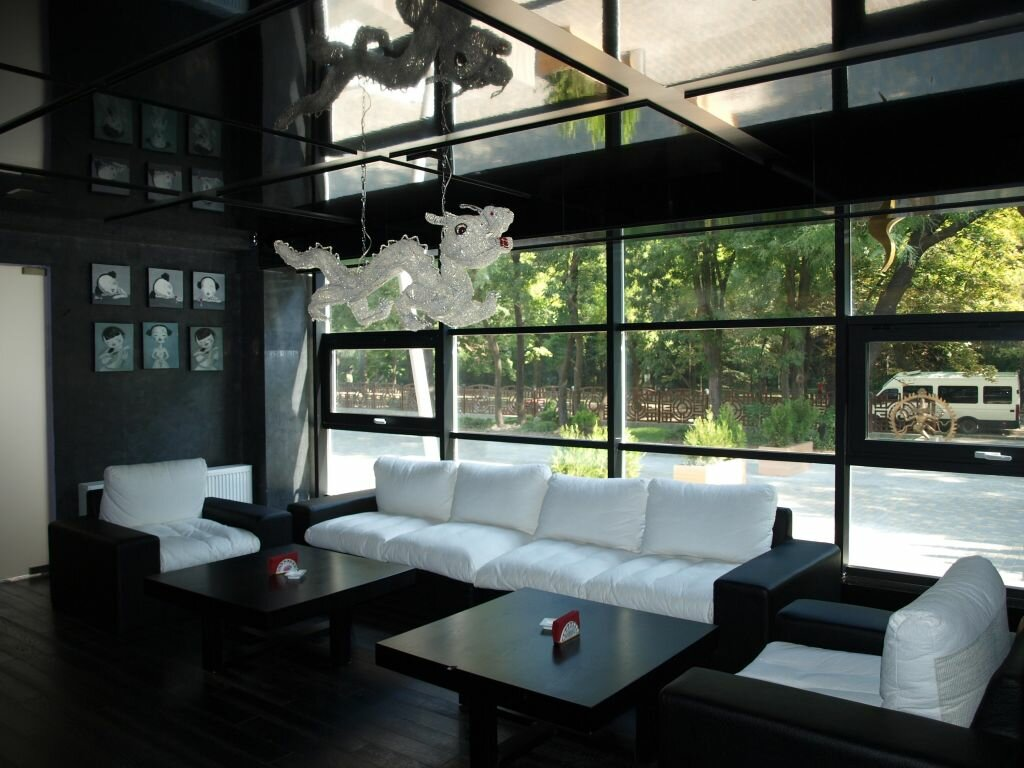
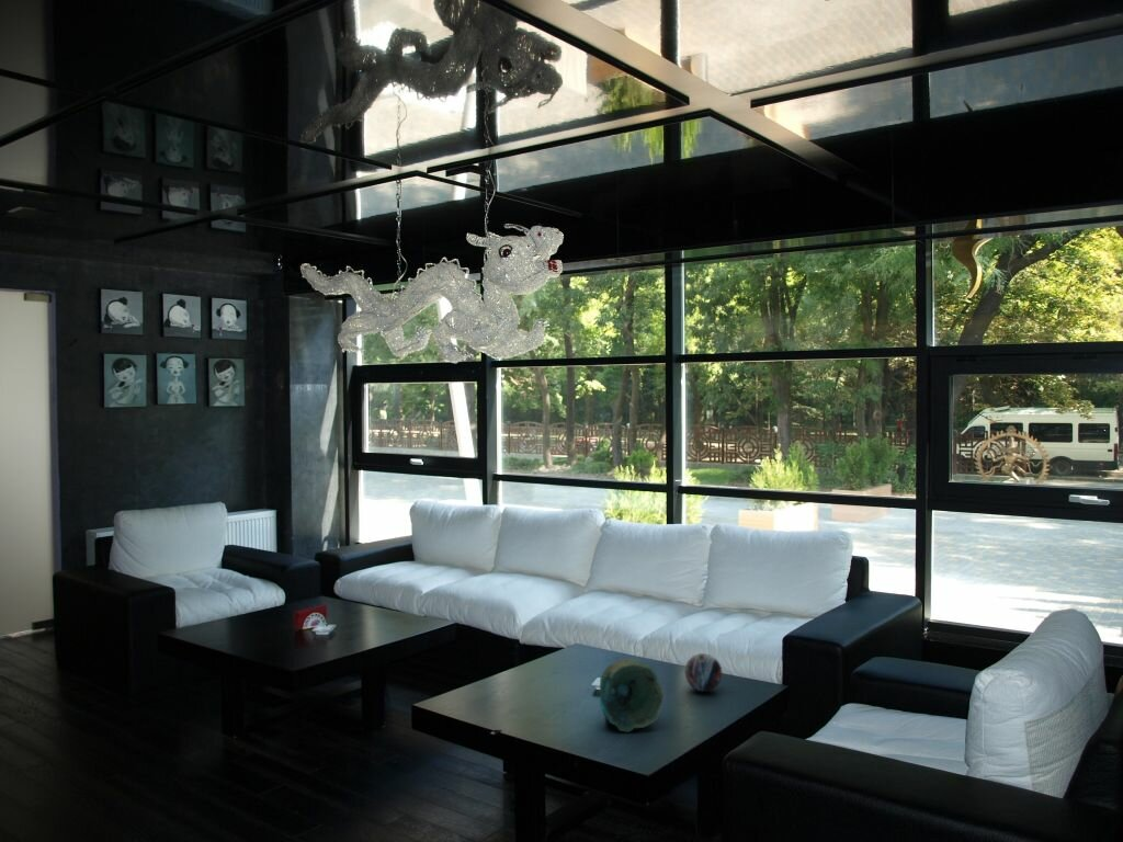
+ decorative bowl (632, 691)
+ decorative orb (703, 672)
